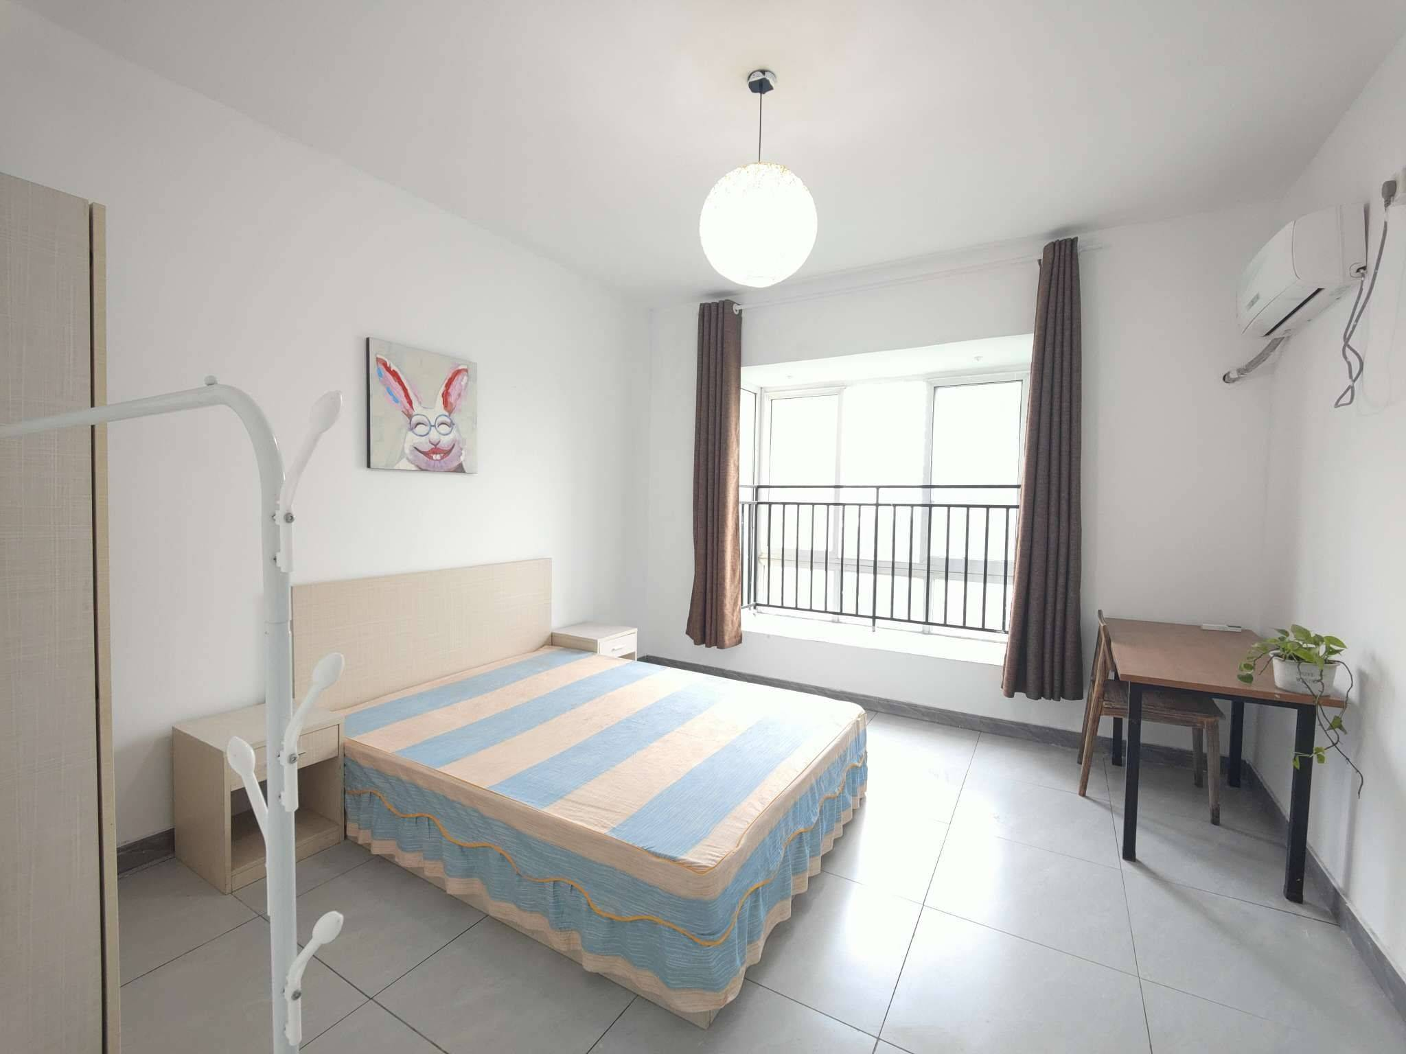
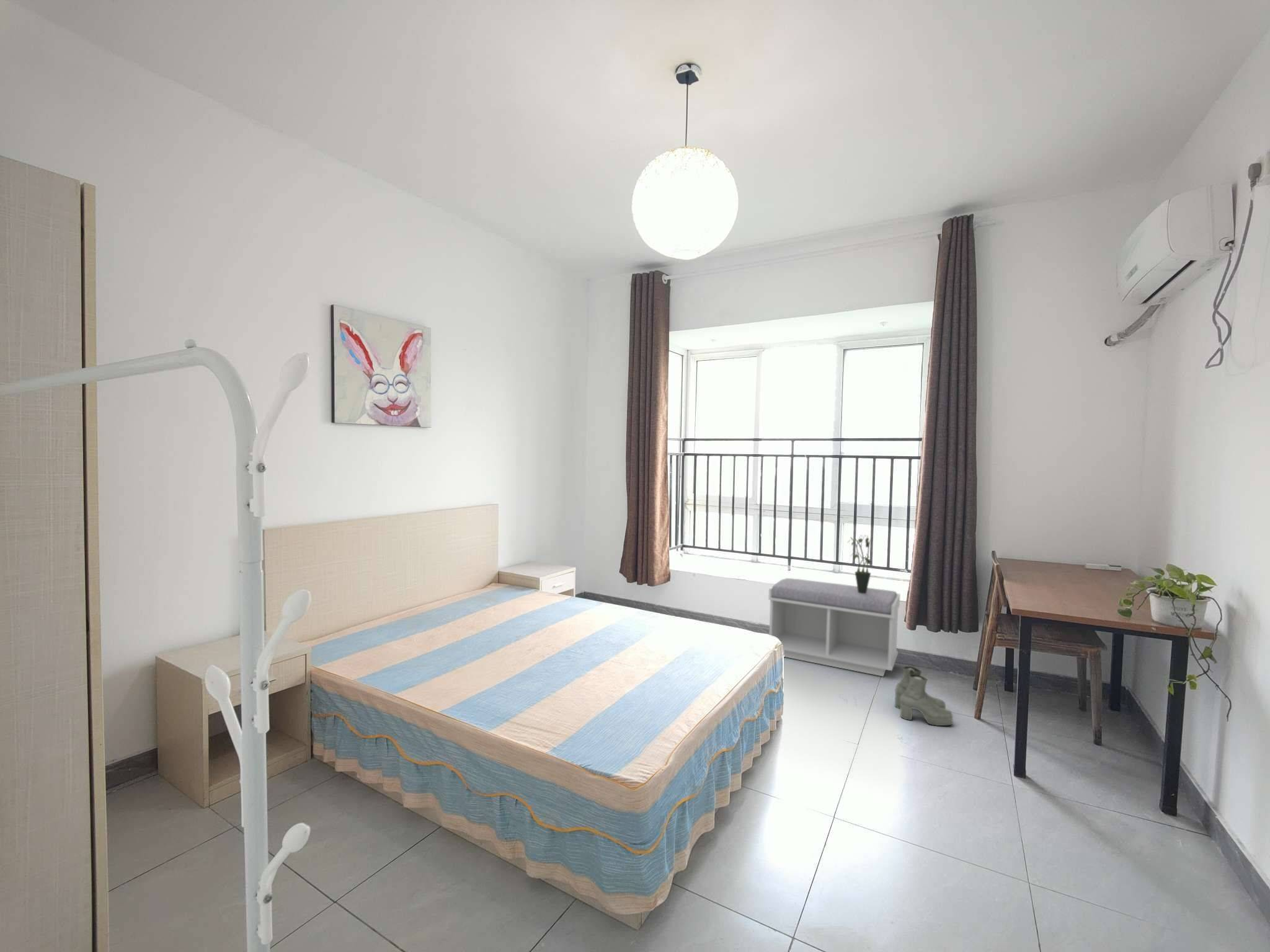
+ potted plant (860, 563)
+ bench (832, 622)
+ boots (923, 694)
